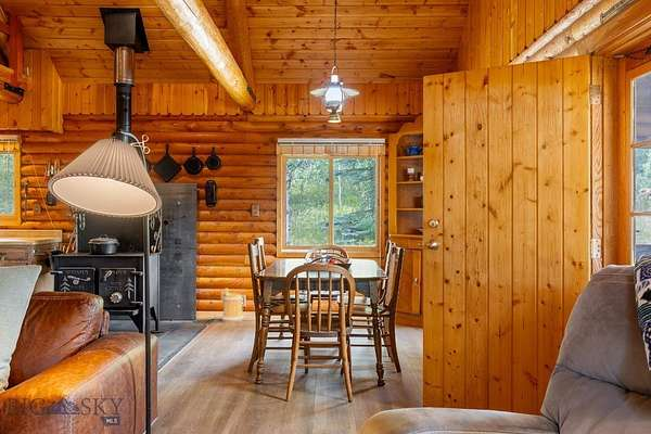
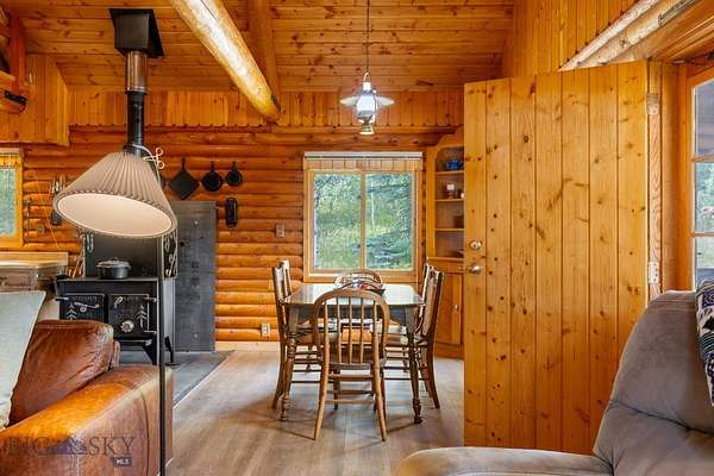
- tankard (231, 304)
